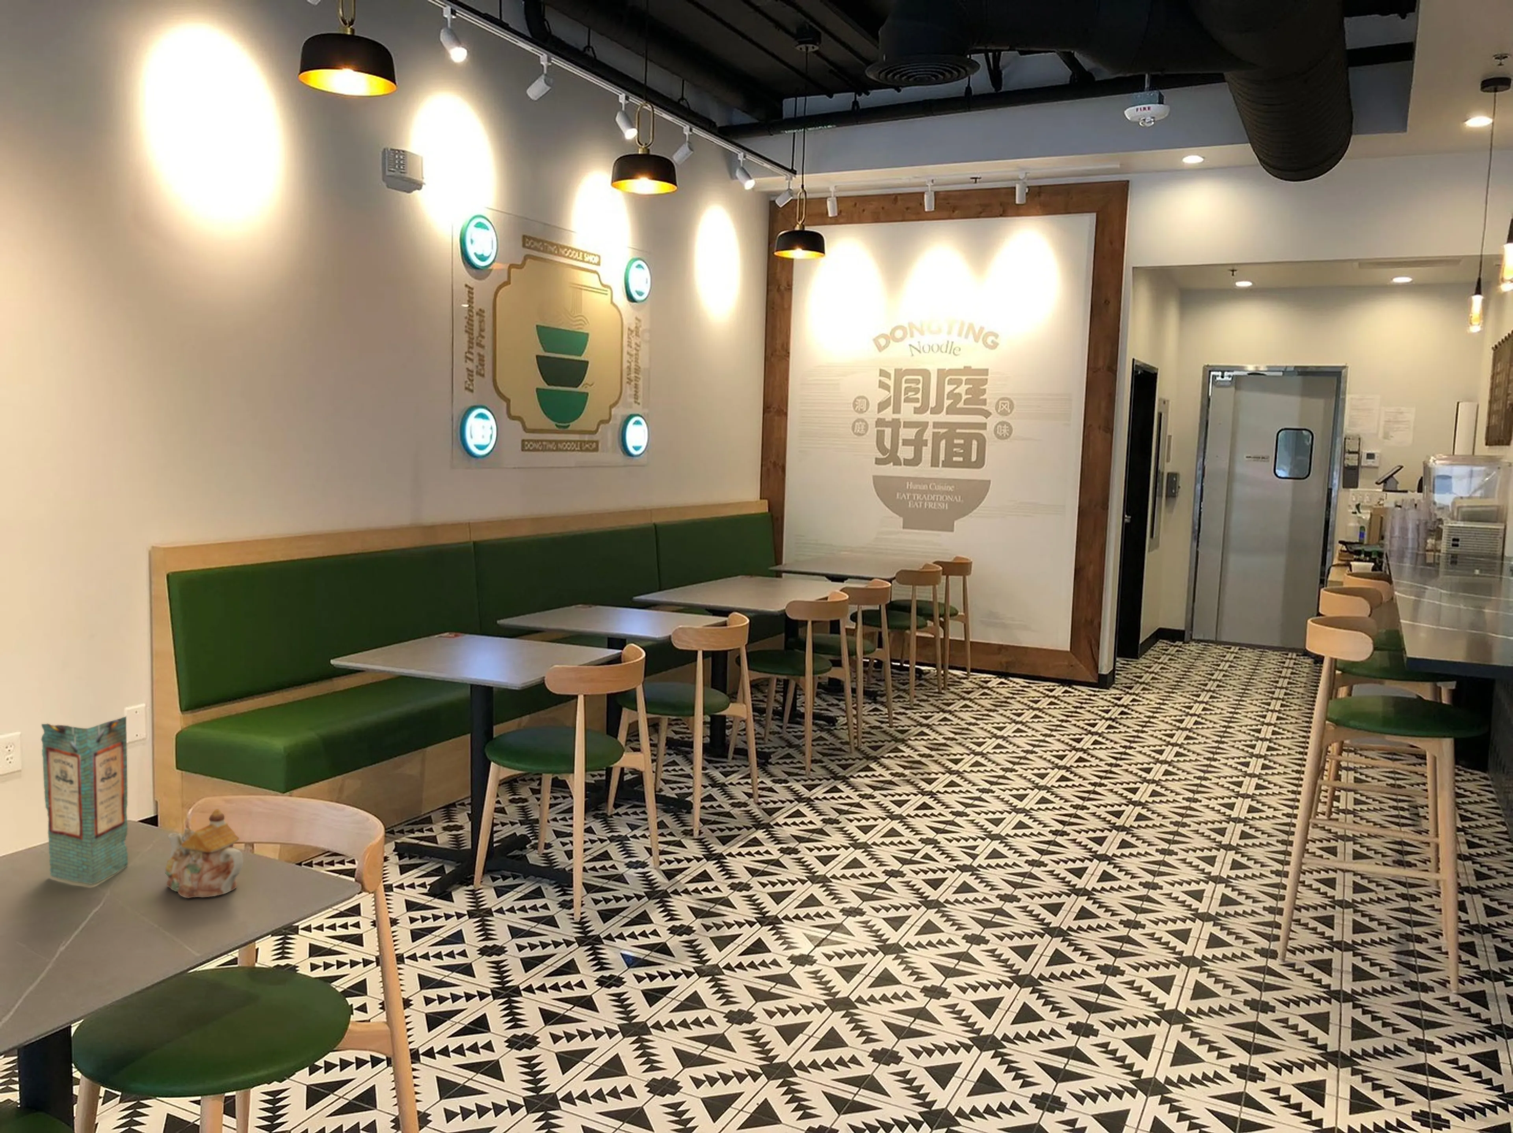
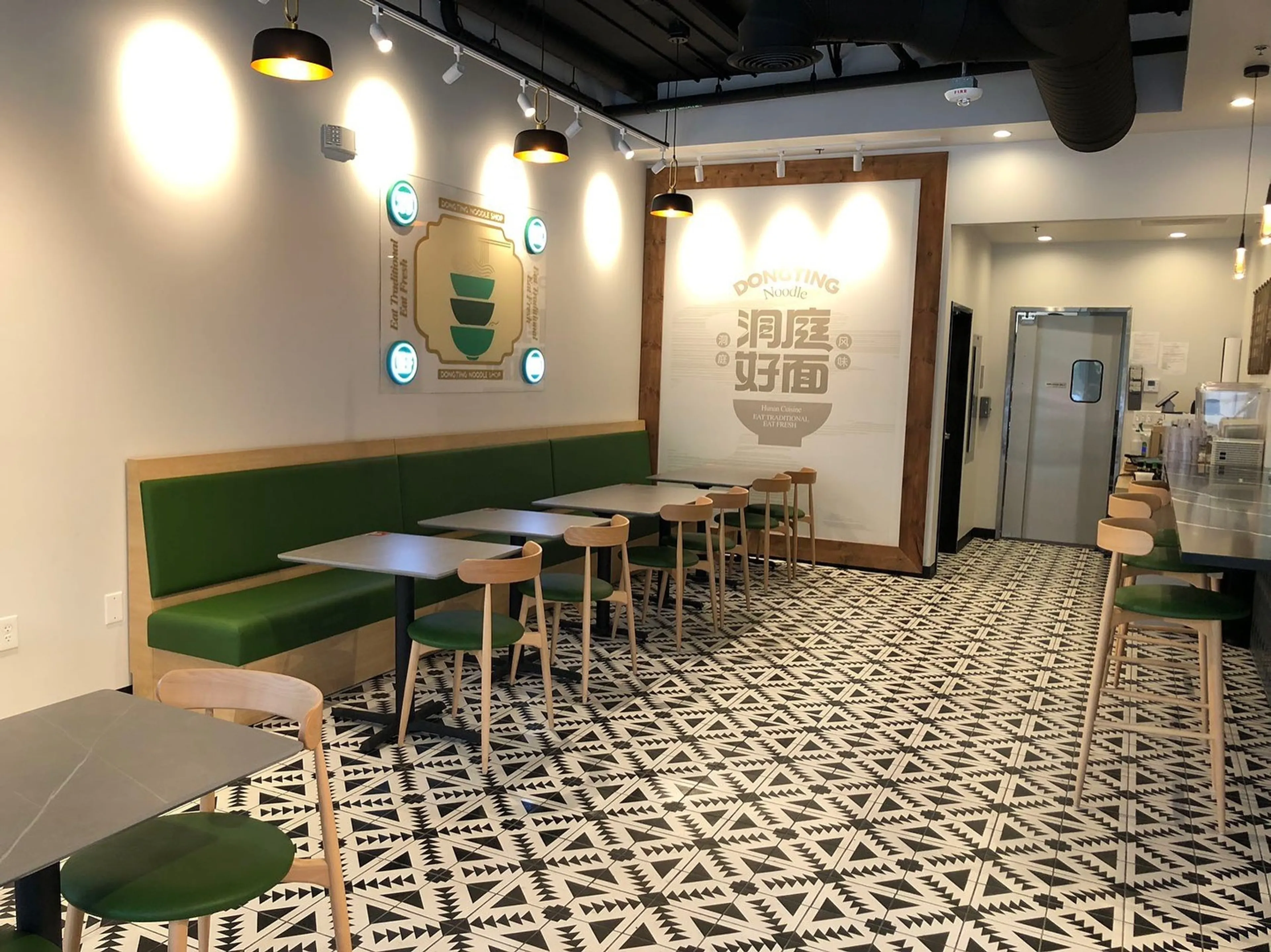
- teapot (201, 849)
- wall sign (83, 797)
